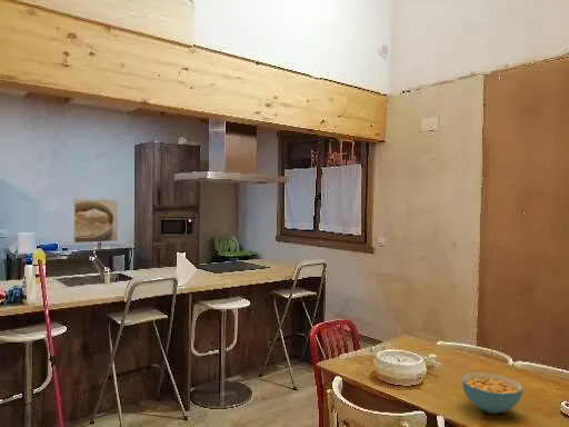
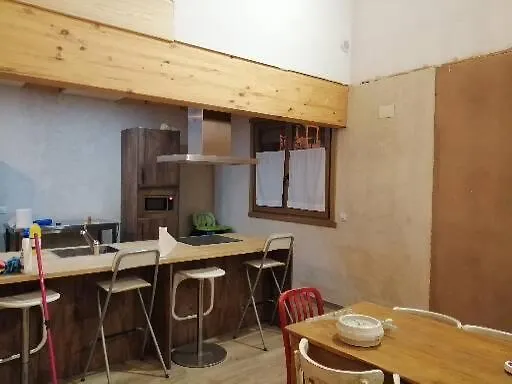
- cereal bowl (490, 396)
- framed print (96, 220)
